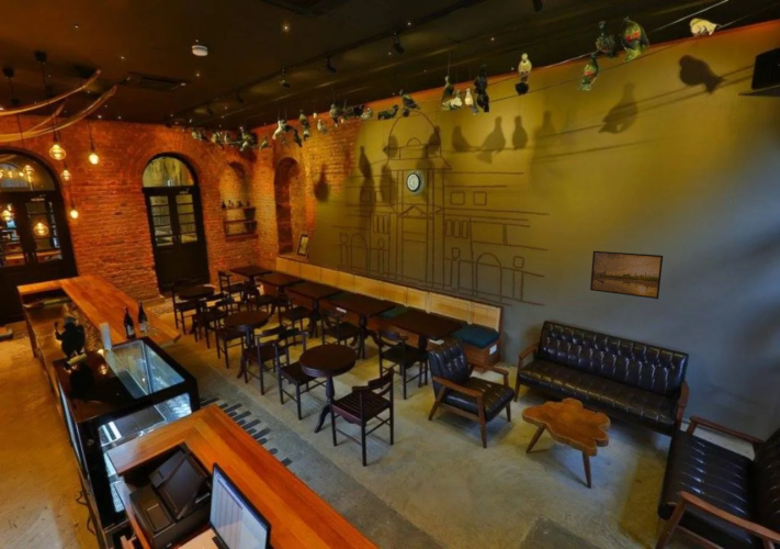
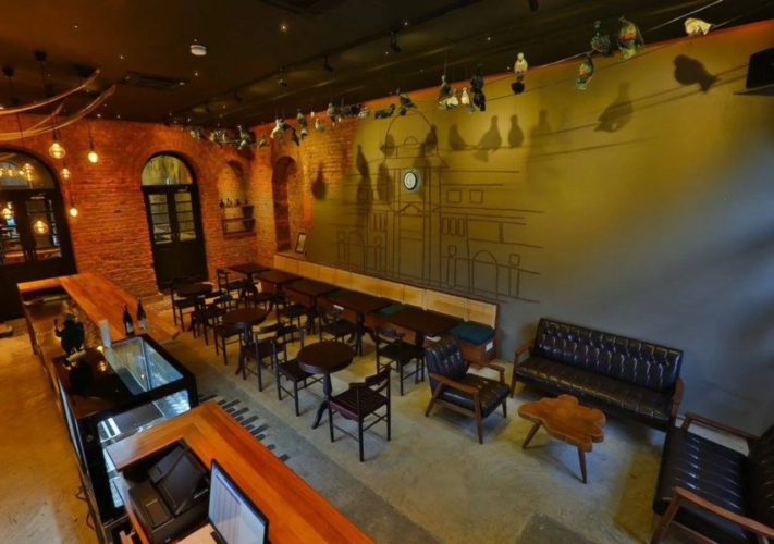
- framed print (624, 273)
